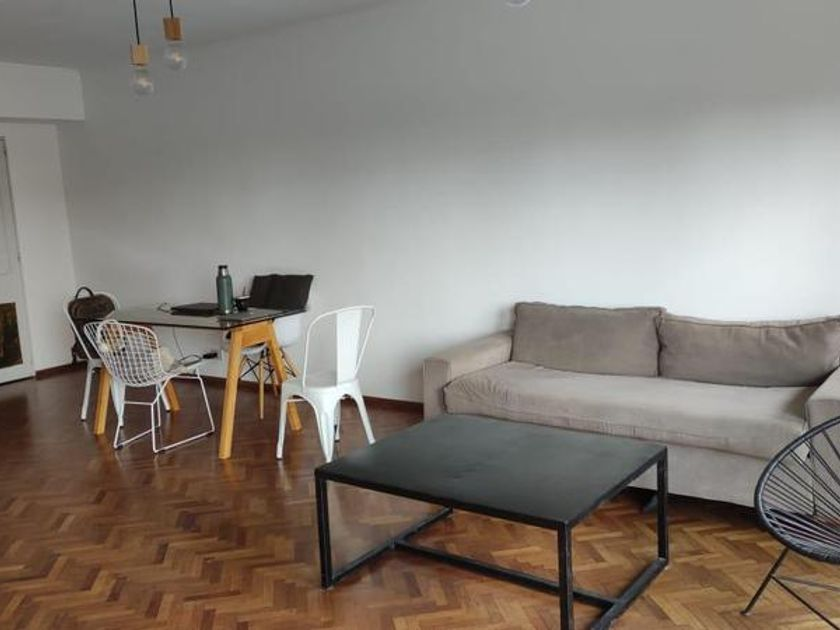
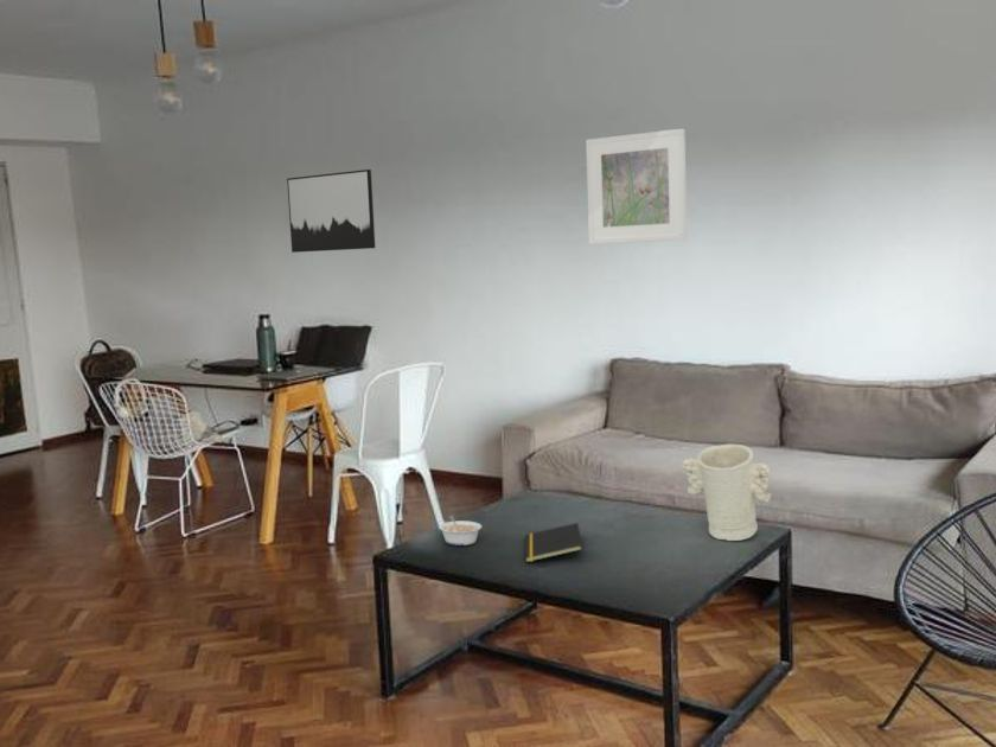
+ decorative vase (728, 492)
+ wall art (330, 212)
+ legume (459, 531)
+ notepad (553, 542)
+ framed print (634, 189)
